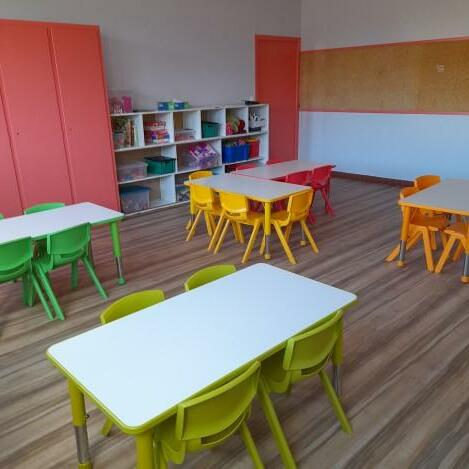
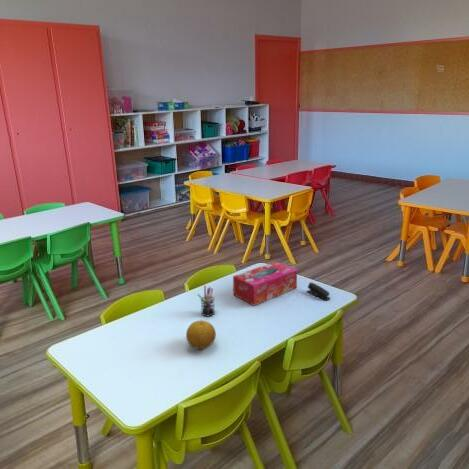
+ fruit (200, 334)
+ pen holder (205, 300)
+ stapler (318, 290)
+ tissue box (265, 282)
